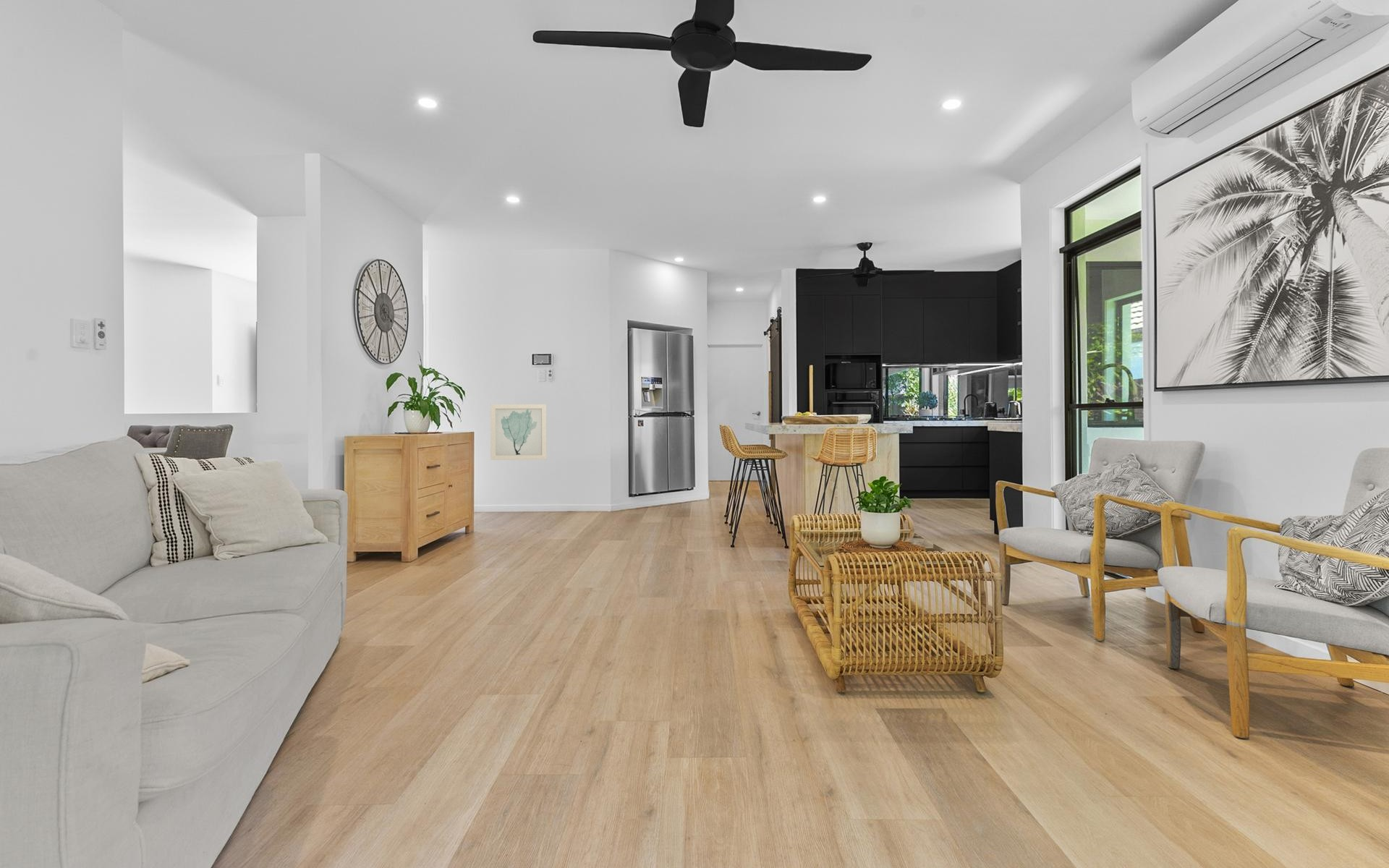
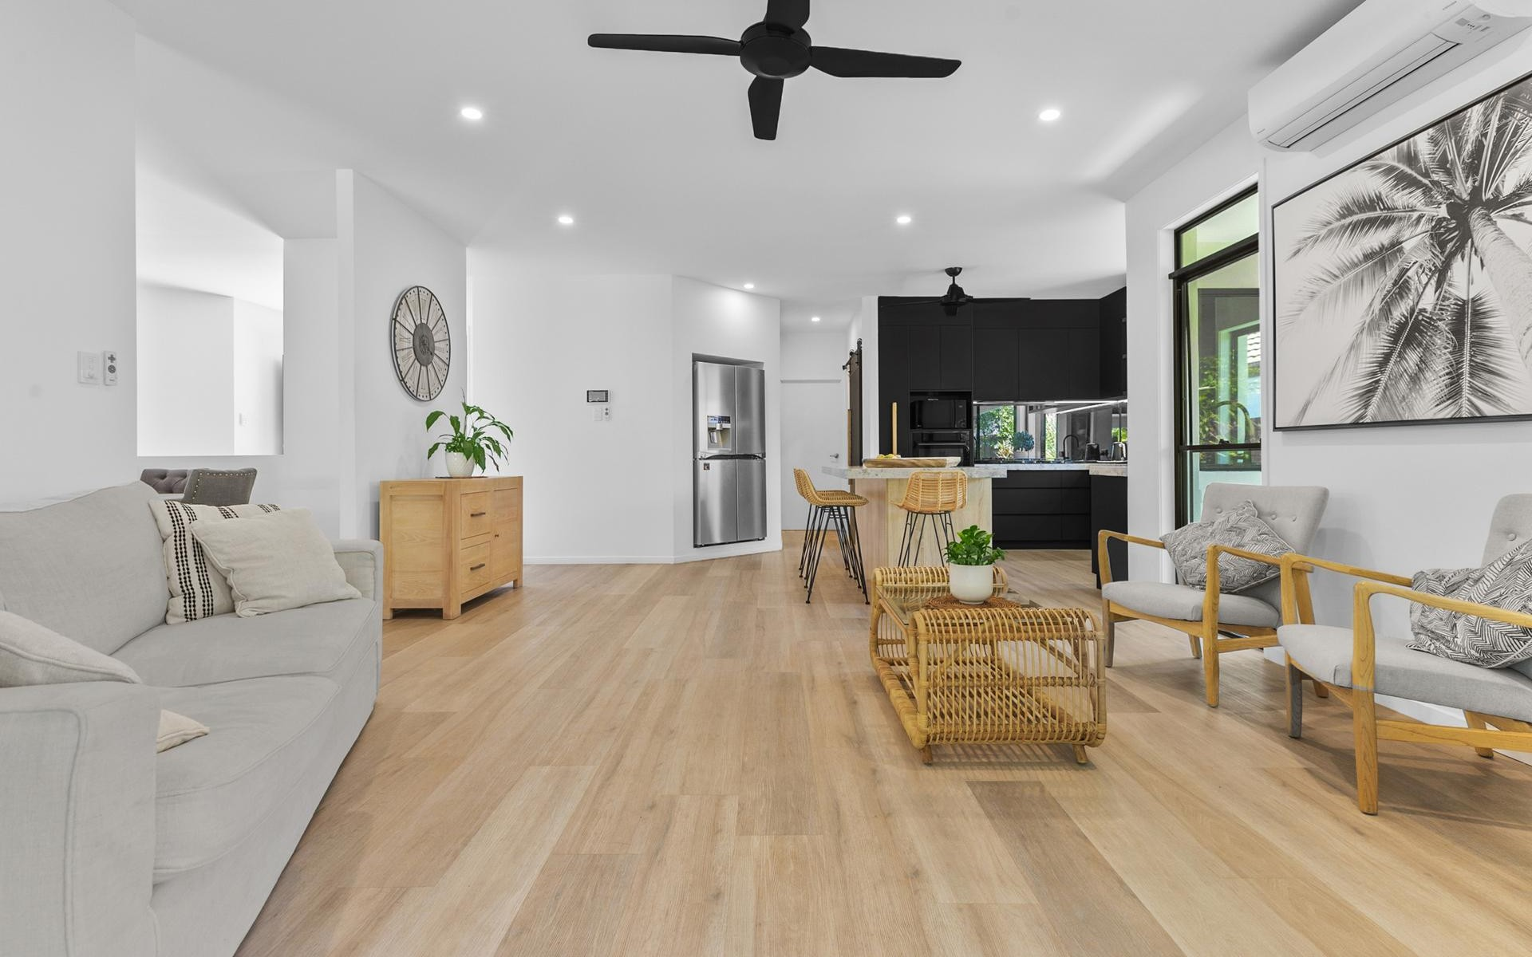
- wall art (518, 432)
